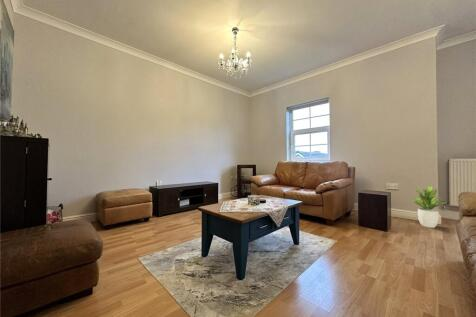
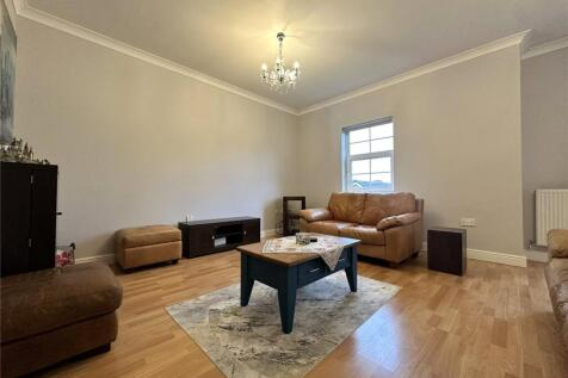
- potted plant (426, 204)
